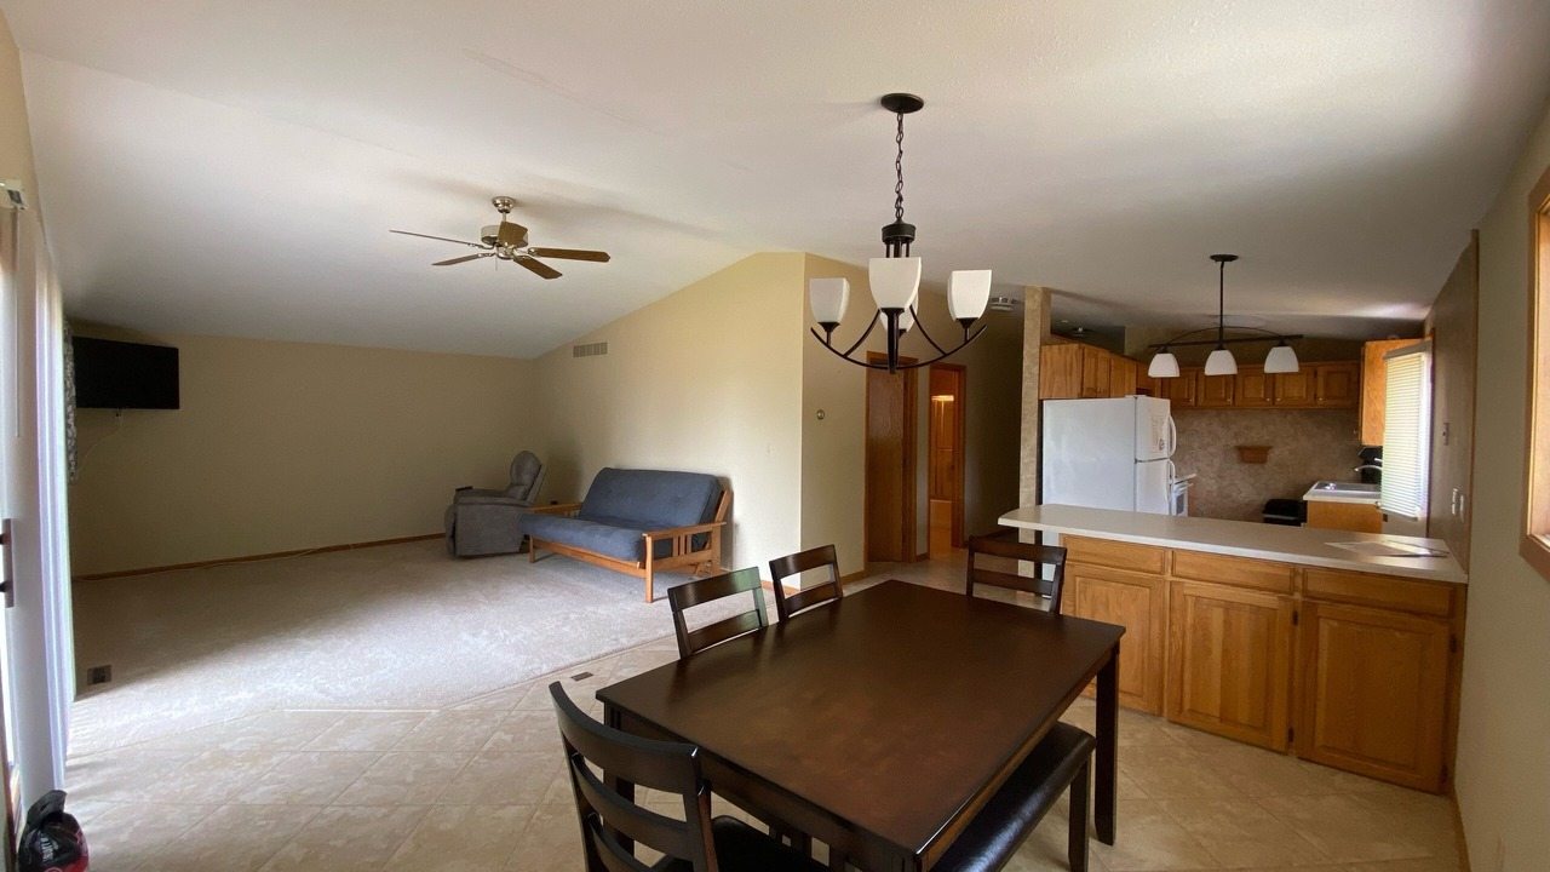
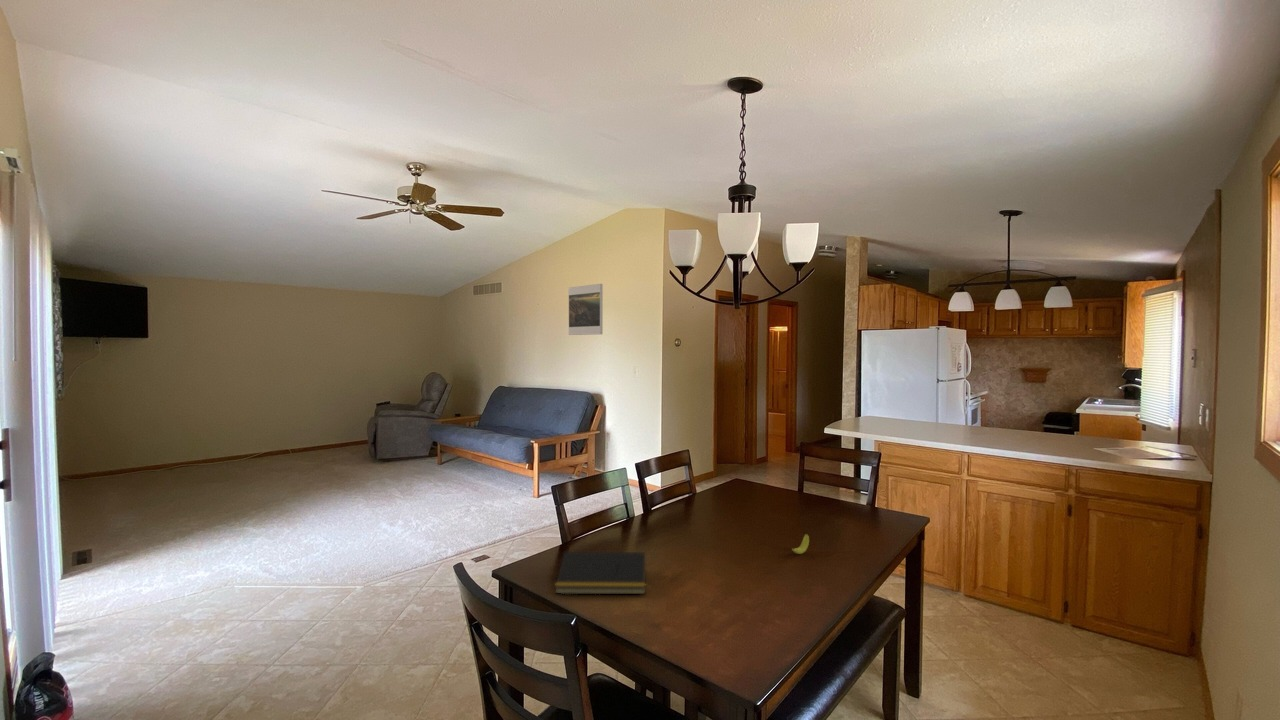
+ notepad (602, 571)
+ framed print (585, 310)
+ banana (800, 545)
